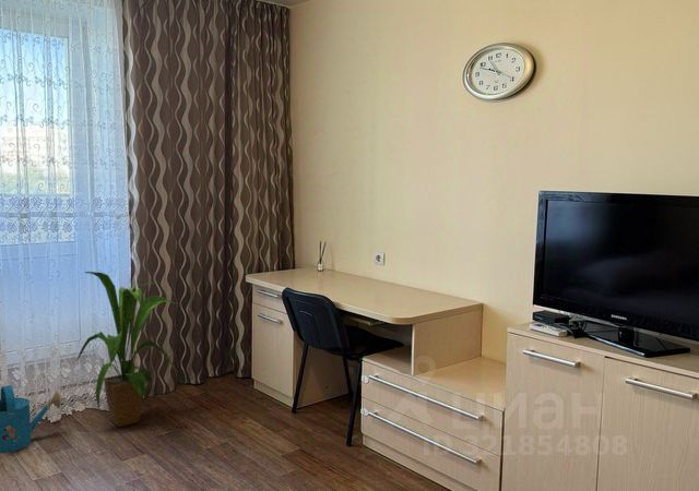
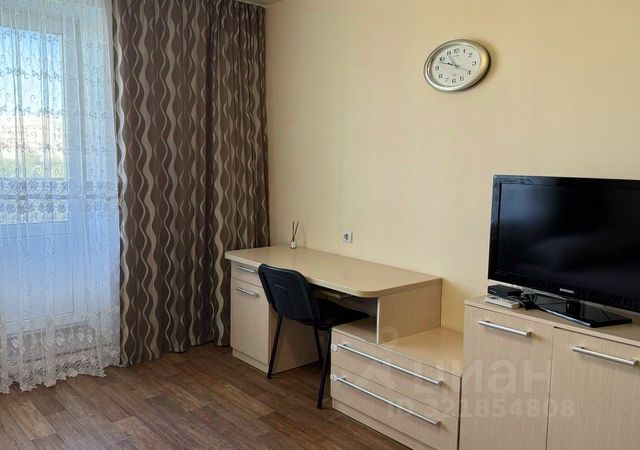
- watering can (24, 412)
- house plant (134, 343)
